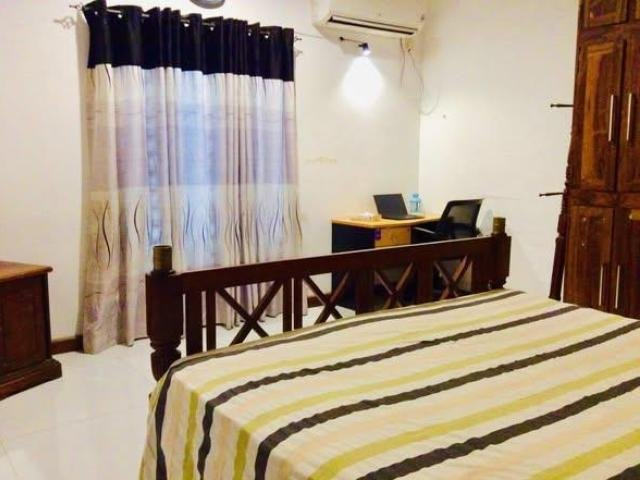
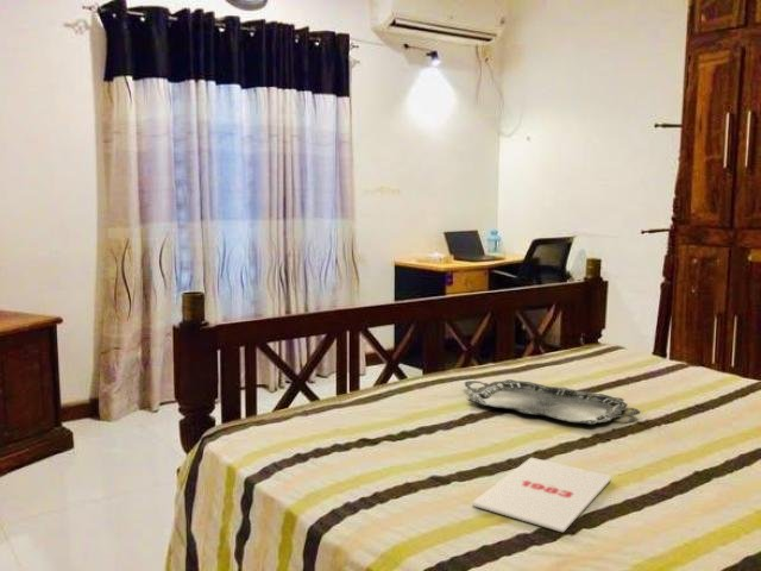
+ magazine (545, 490)
+ serving tray (546, 400)
